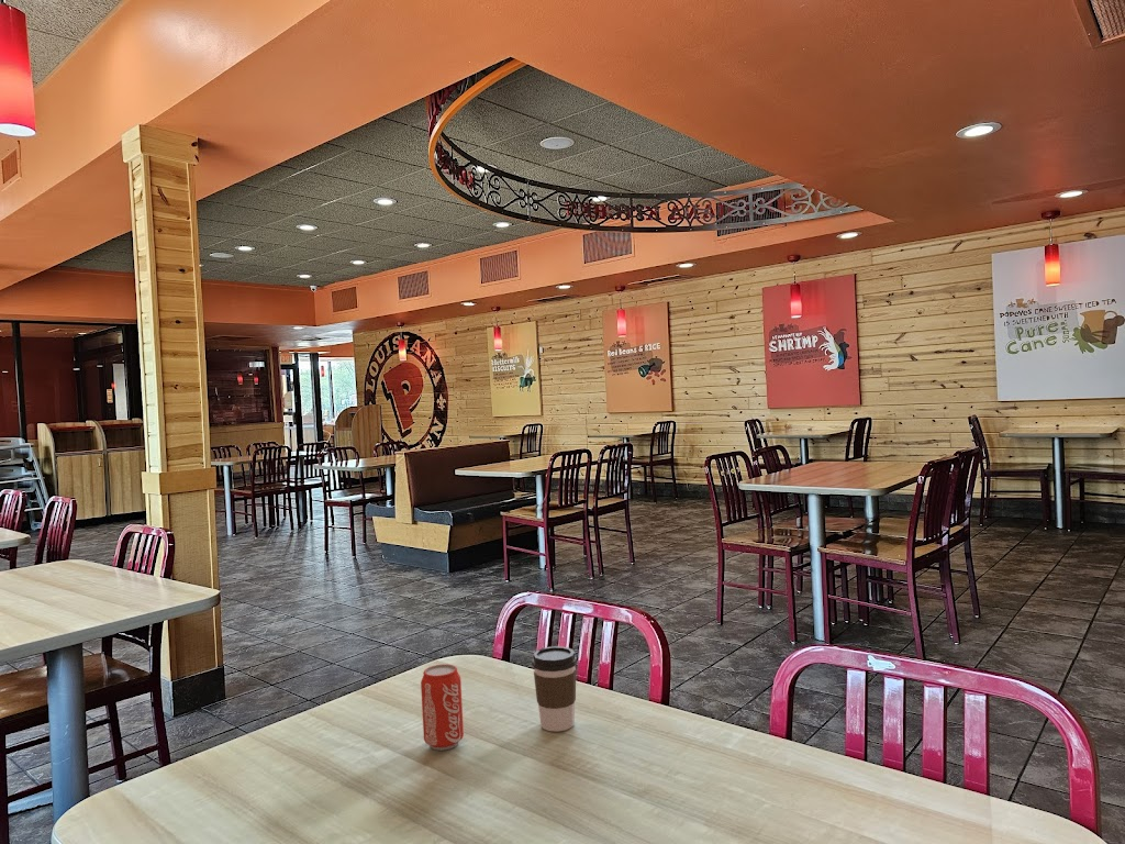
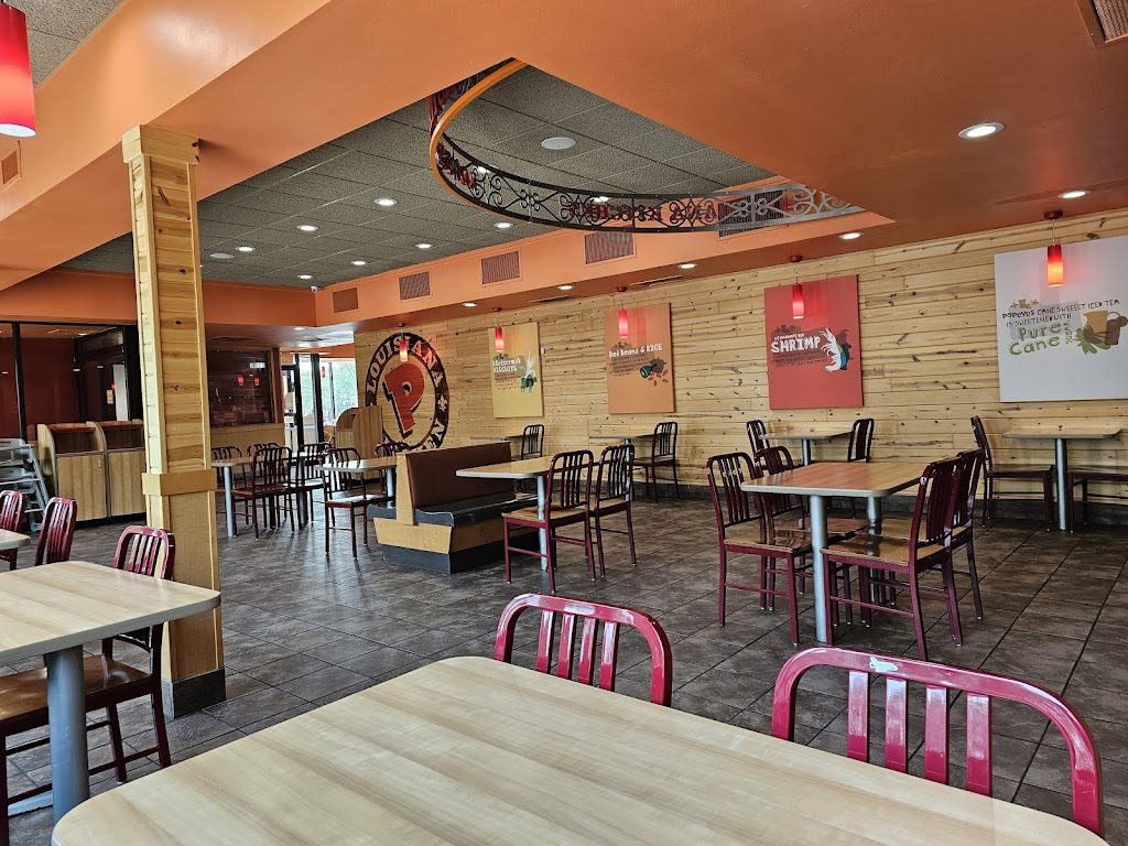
- beverage can (442, 707)
- coffee cup (555, 688)
